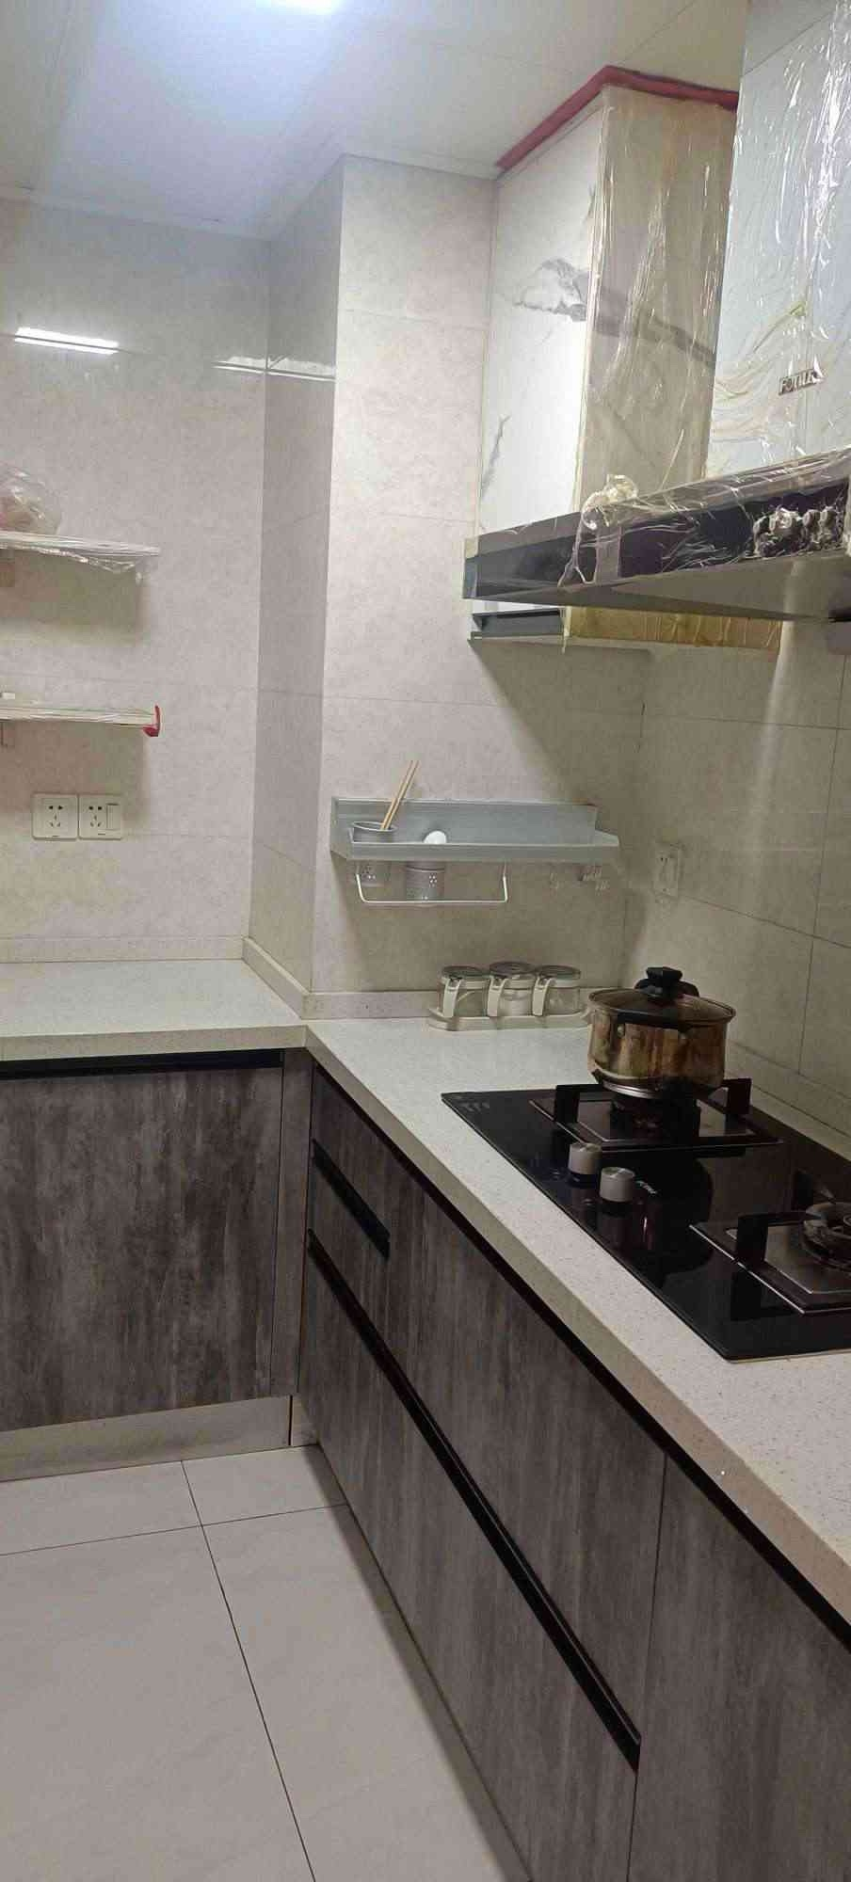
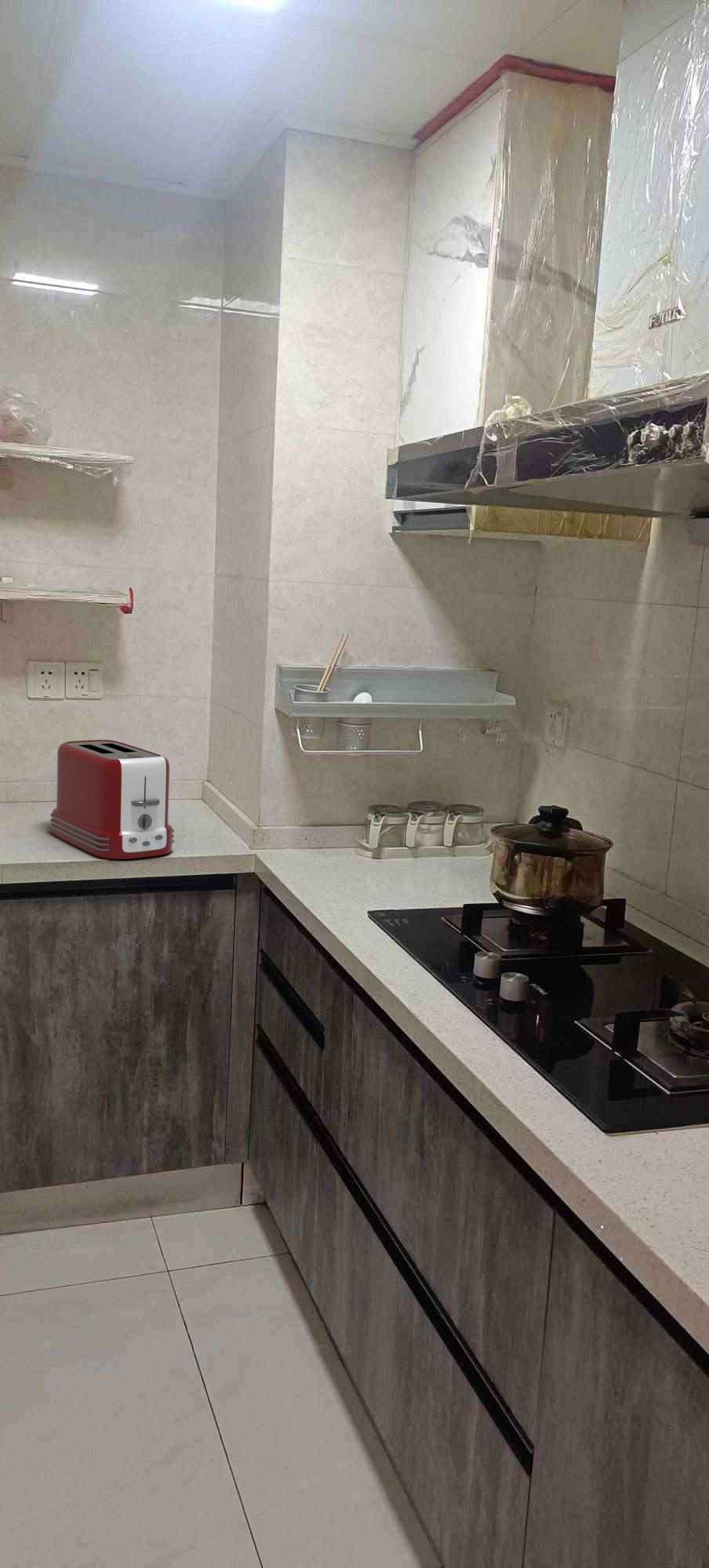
+ toaster (111, 795)
